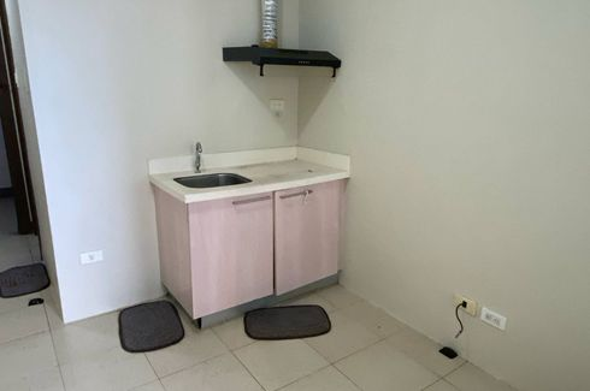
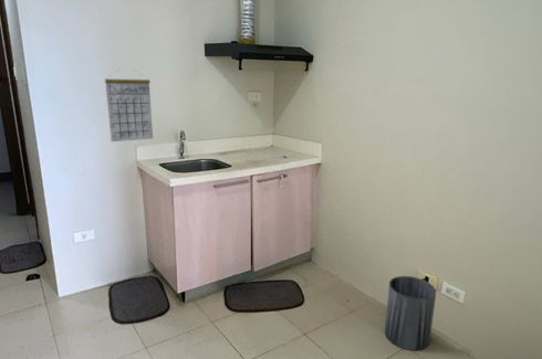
+ calendar (129, 103)
+ trash can (409, 312)
